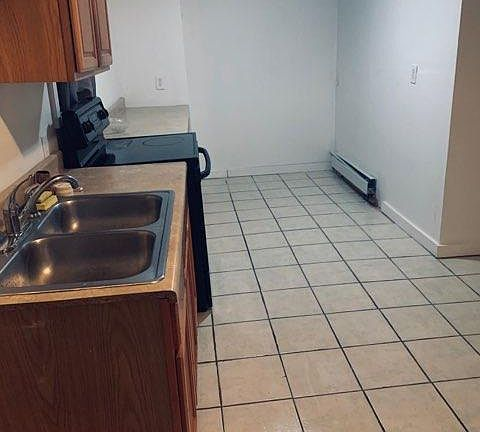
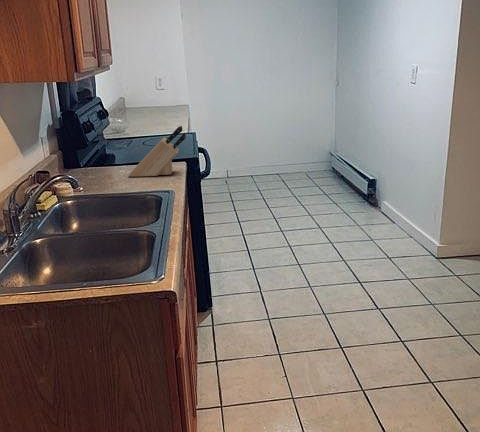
+ knife block (157, 150)
